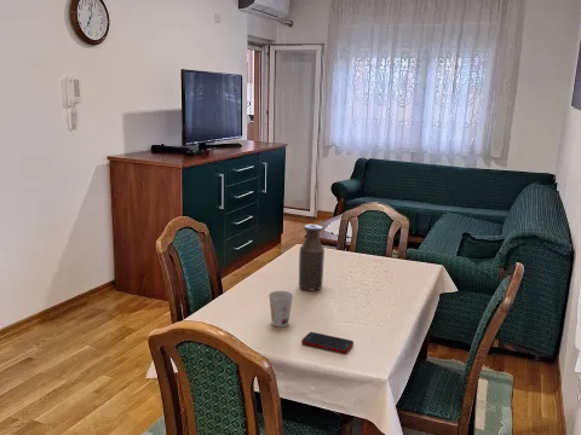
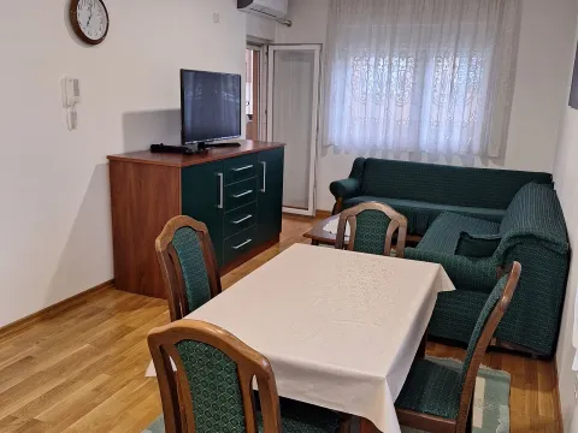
- cup (280, 308)
- cell phone (327, 342)
- bottle (311, 256)
